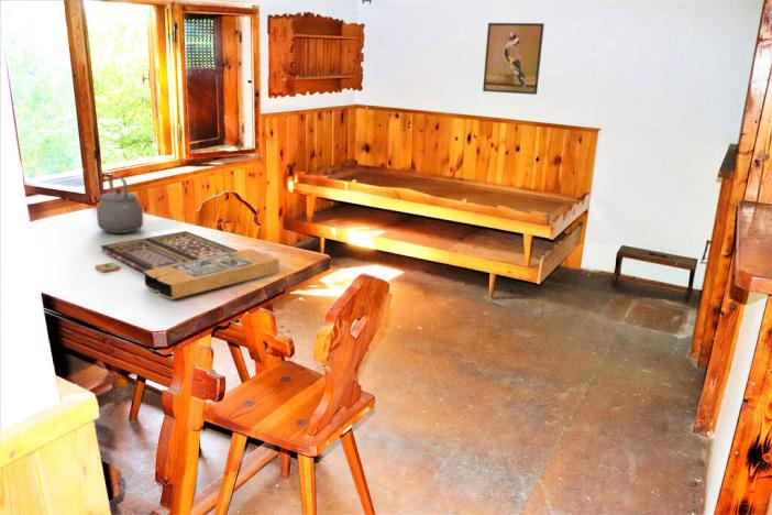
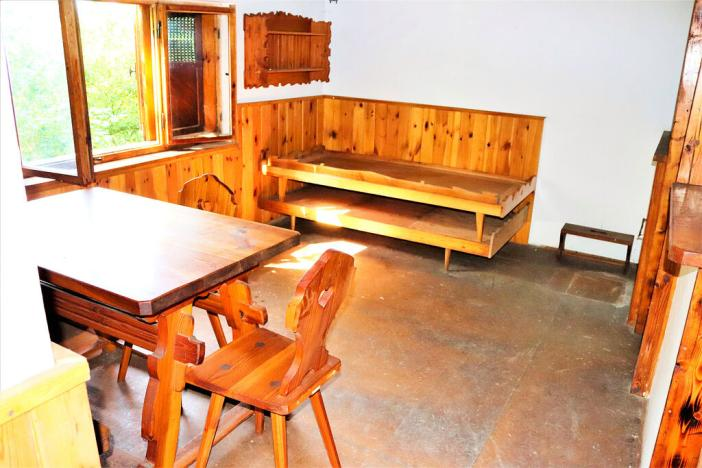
- tea kettle (117, 201)
- board game (175, 258)
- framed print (511, 58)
